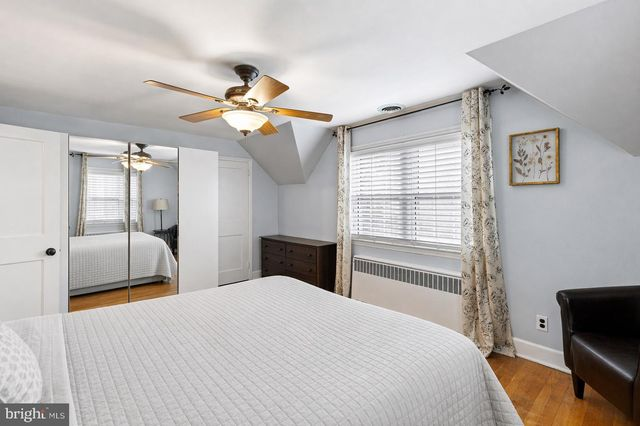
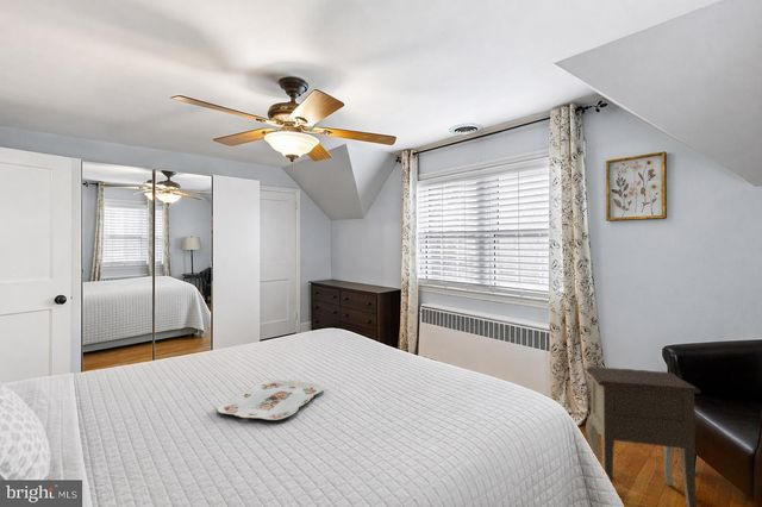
+ serving tray (274, 398)
+ nightstand (638, 434)
